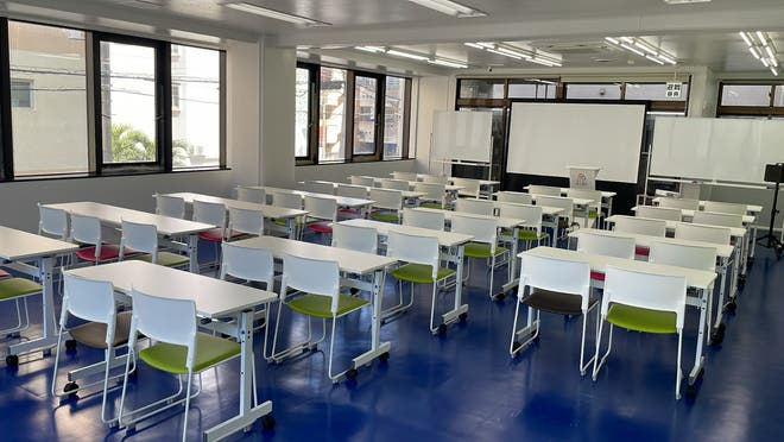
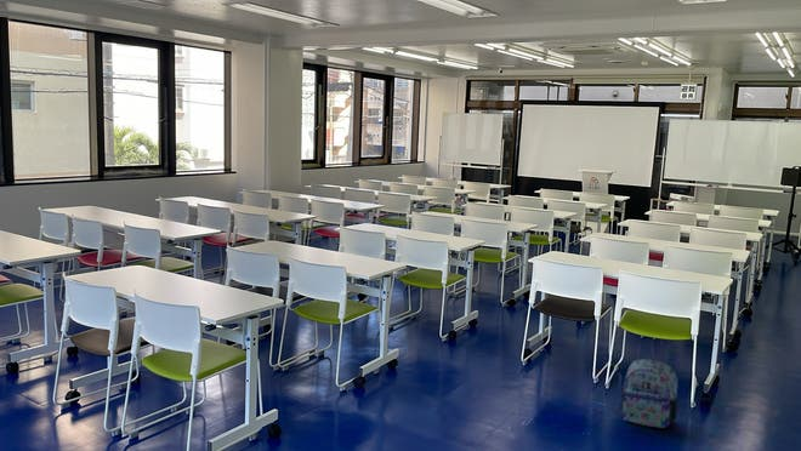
+ backpack (648, 390)
